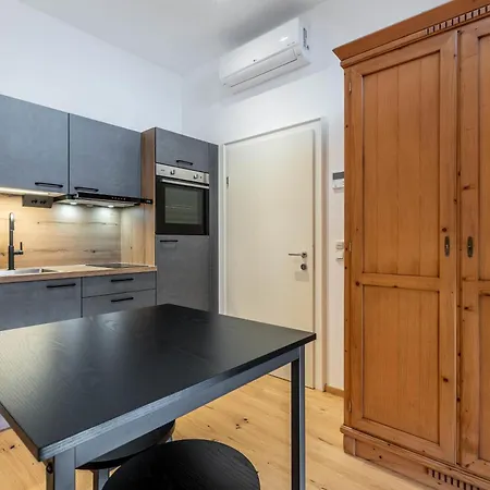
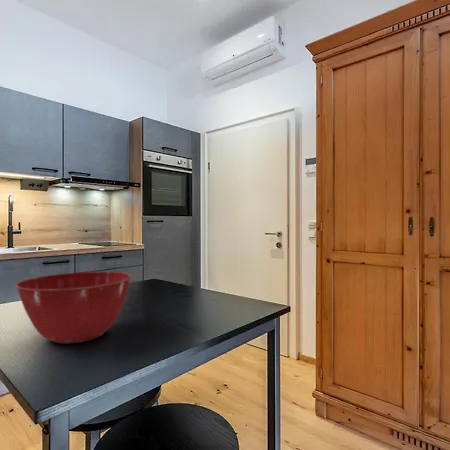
+ mixing bowl (77, 306)
